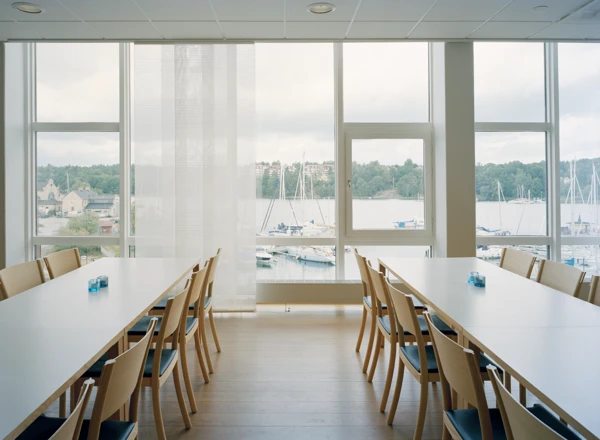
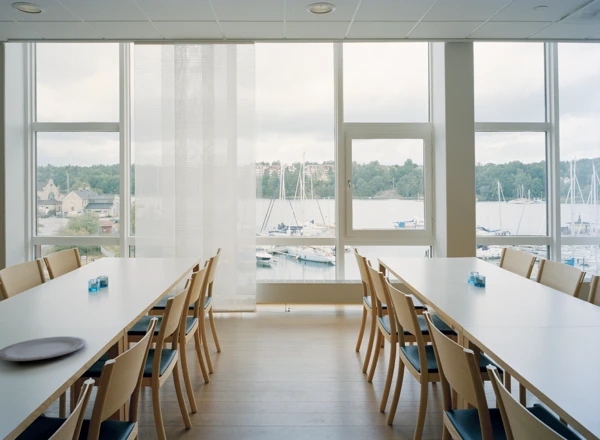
+ plate (43, 349)
